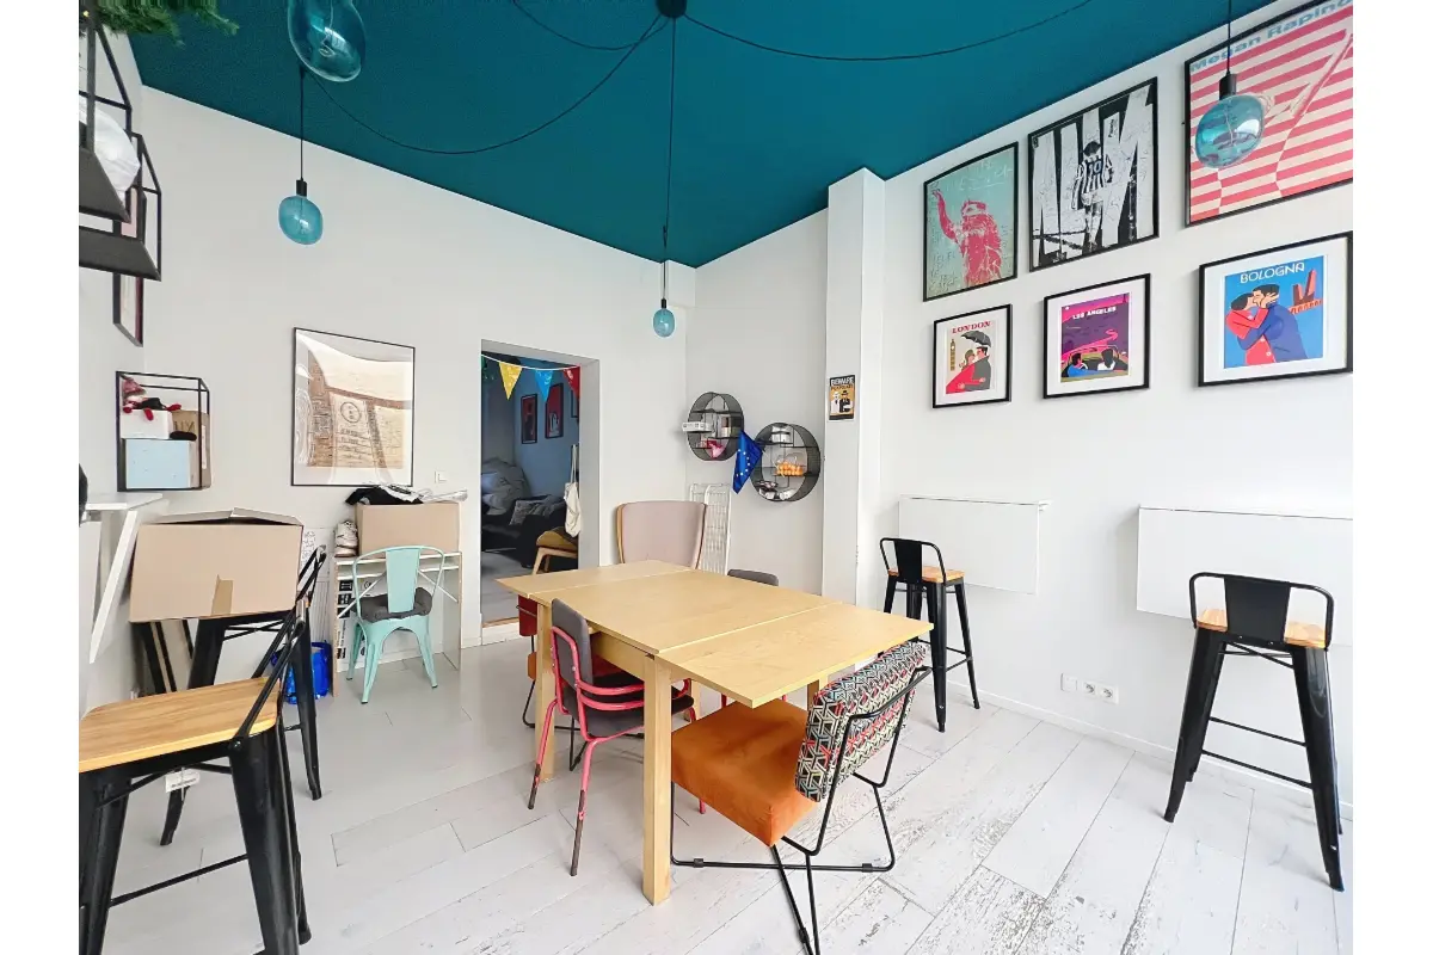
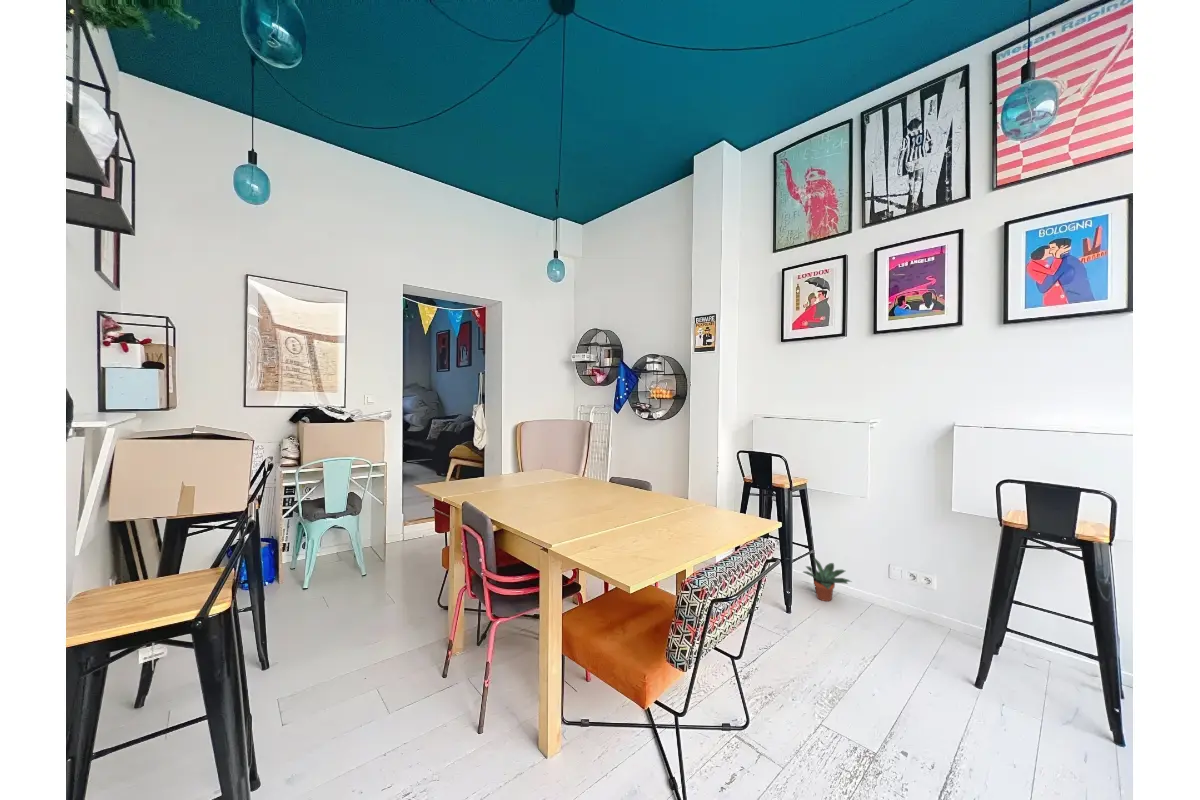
+ potted plant (824, 579)
